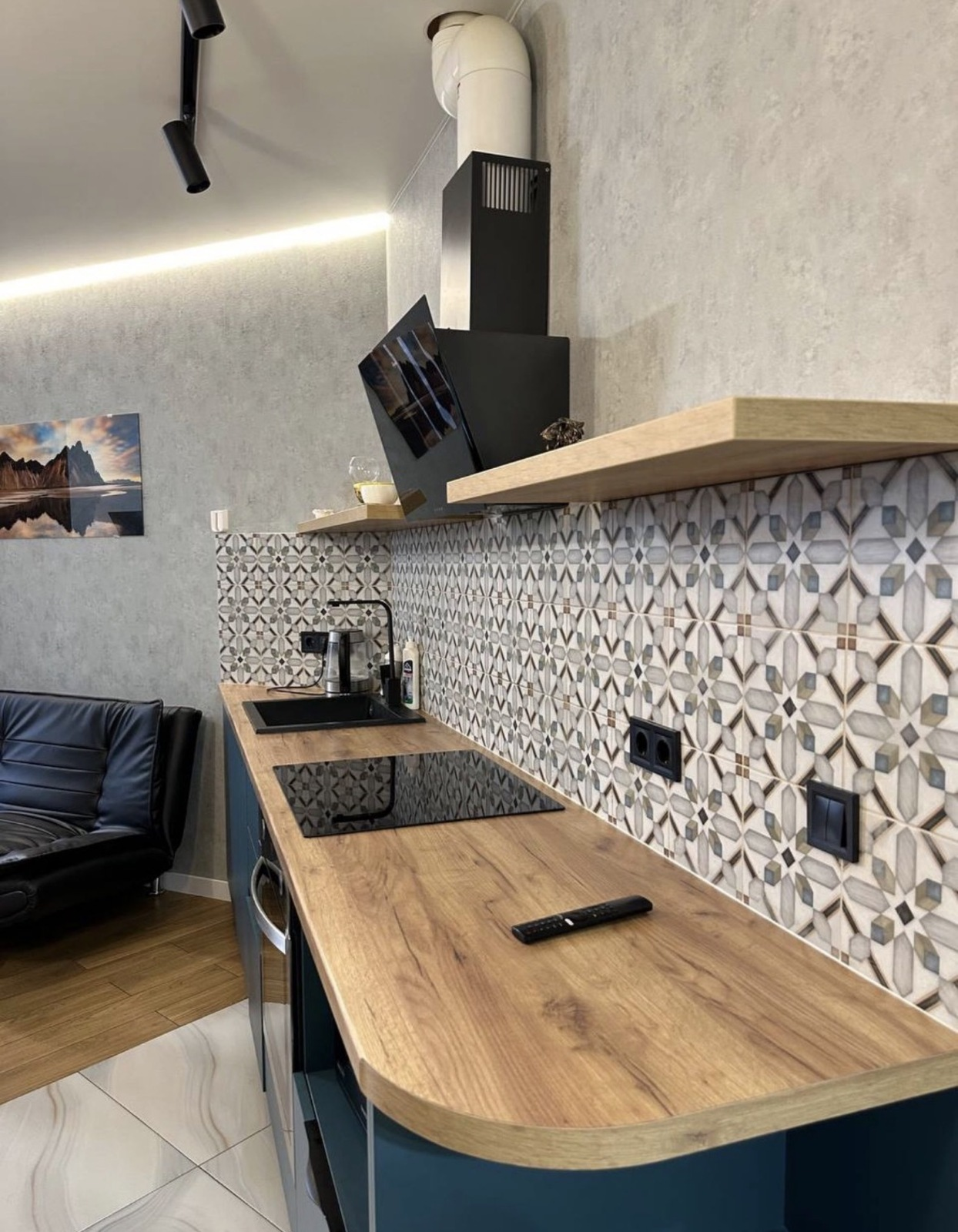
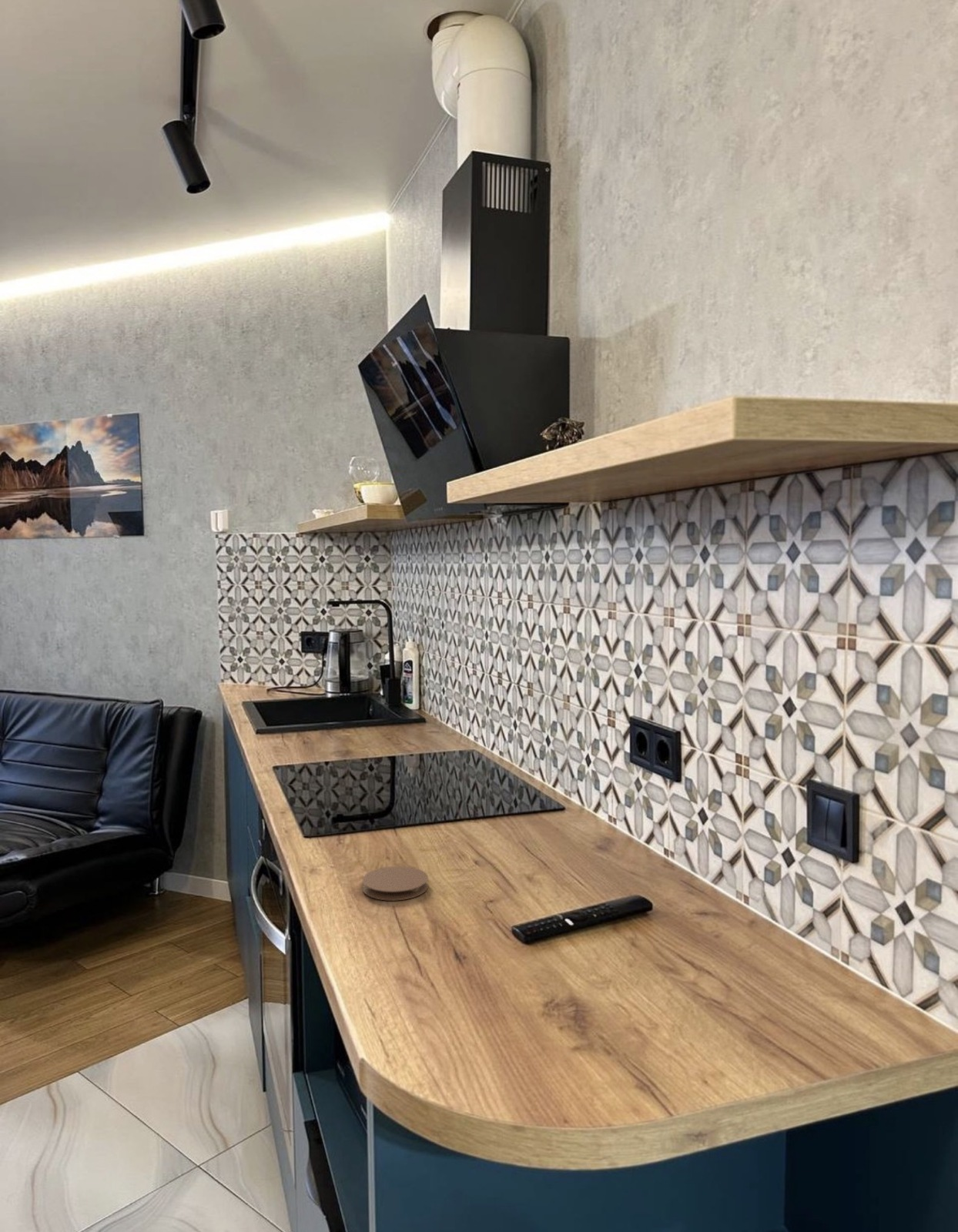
+ coaster (395, 882)
